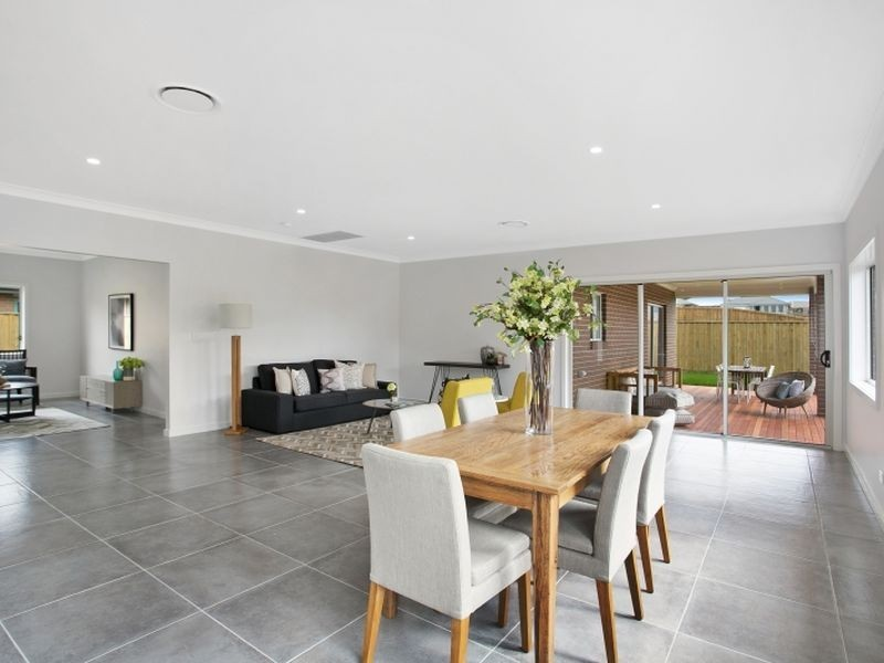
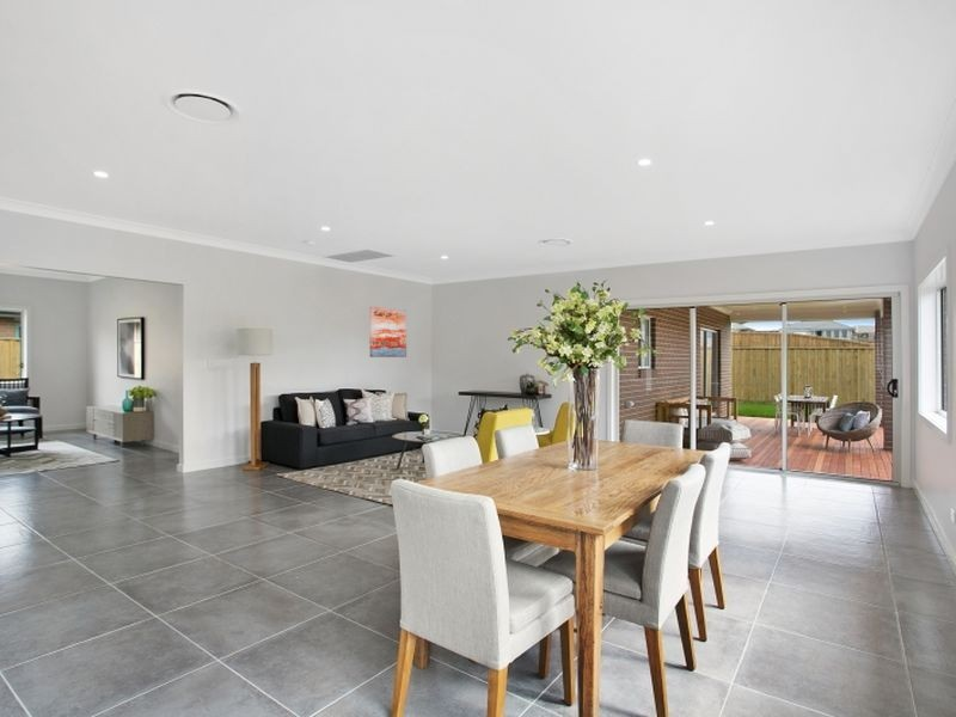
+ wall art (388, 332)
